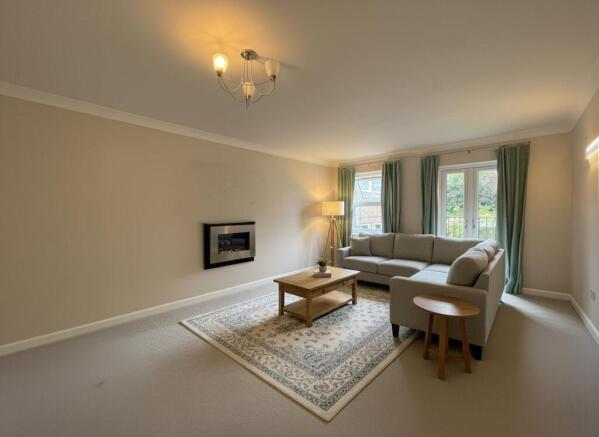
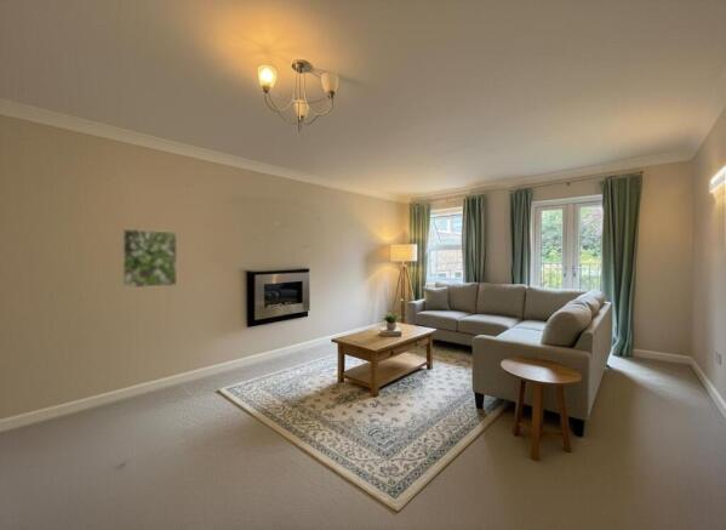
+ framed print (150, 258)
